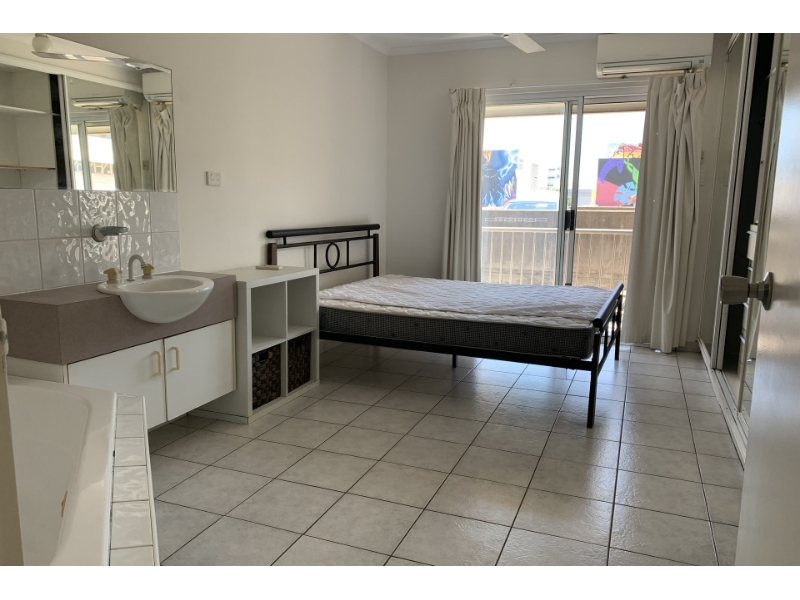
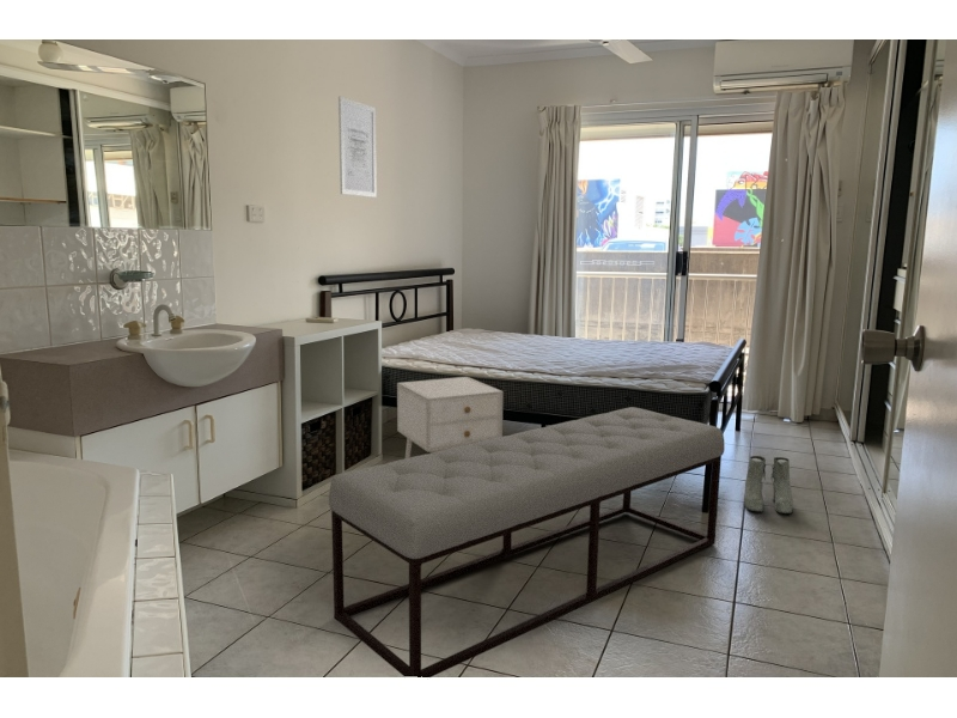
+ bench (548, 512)
+ nightstand (449, 446)
+ boots (772, 481)
+ wall art (358, 150)
